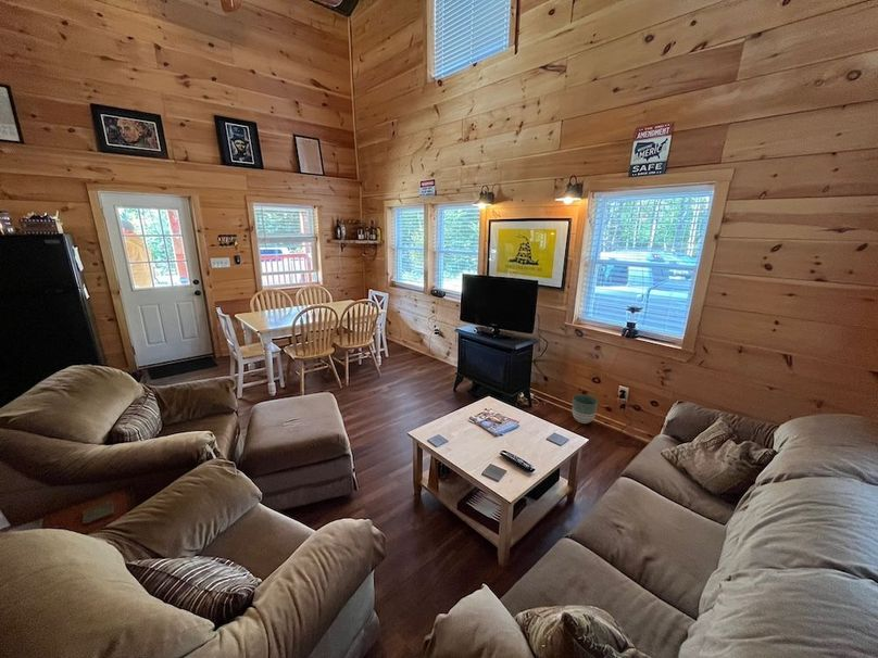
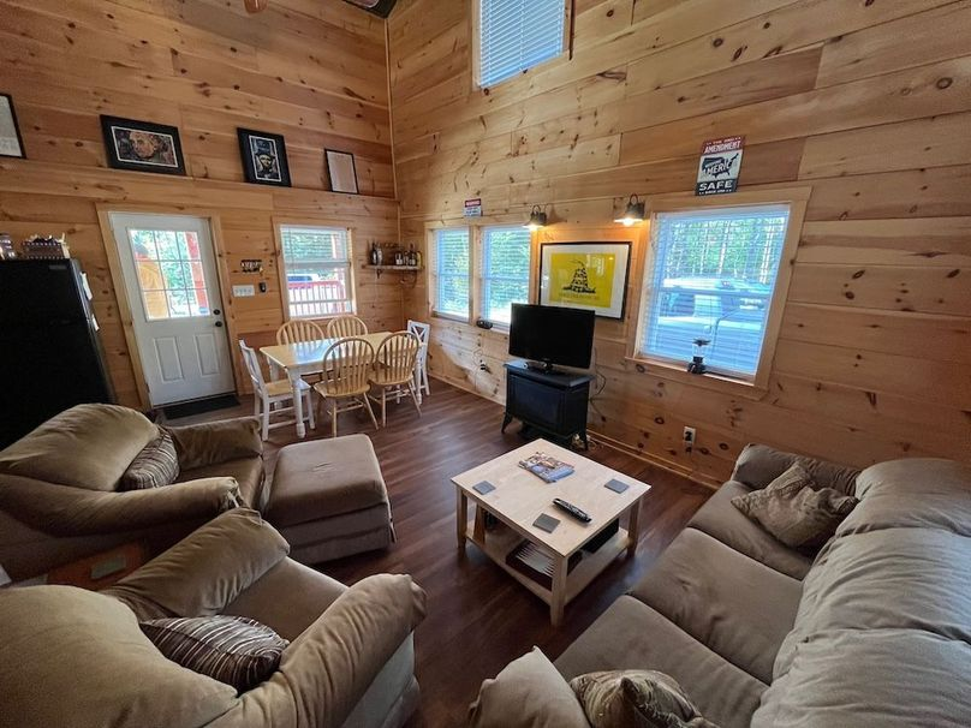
- planter (584, 410)
